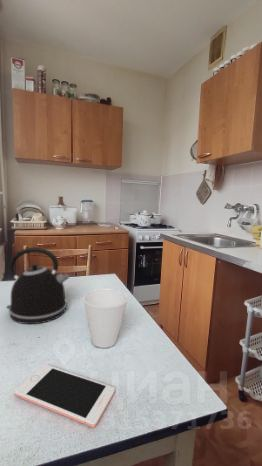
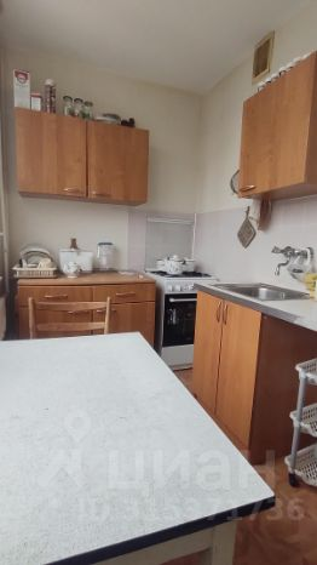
- cup (105, 319)
- kettle (38, 279)
- cell phone (65, 391)
